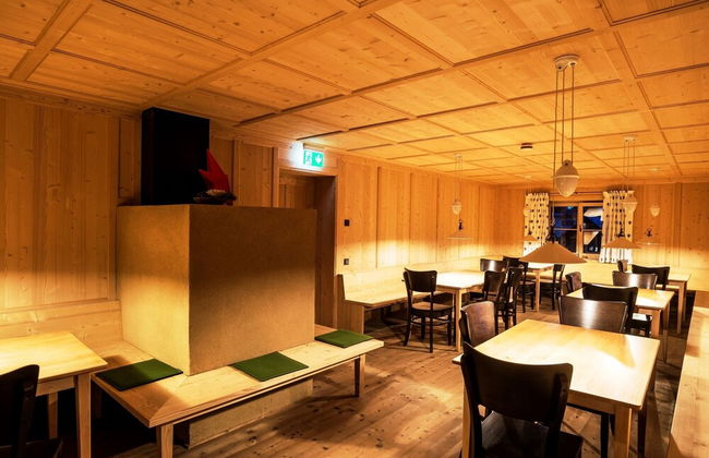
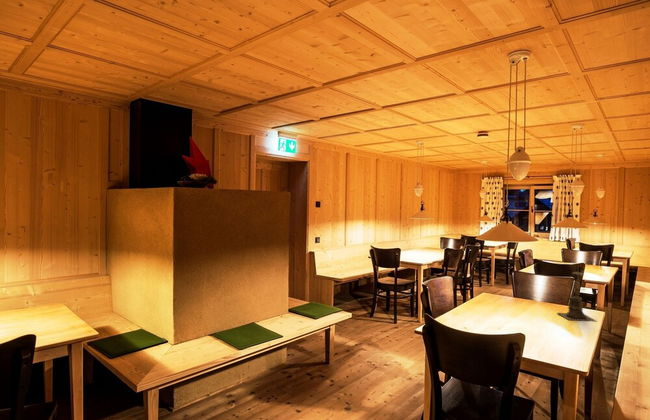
+ candle holder (577, 291)
